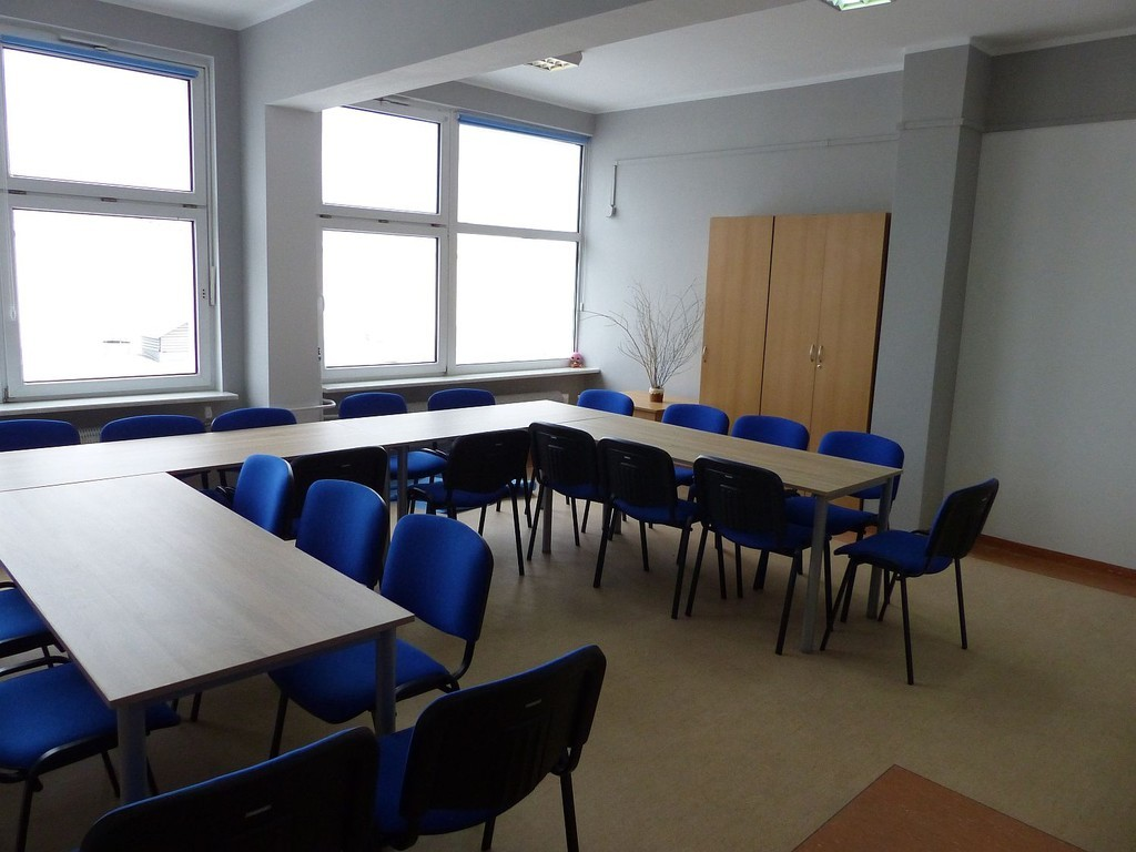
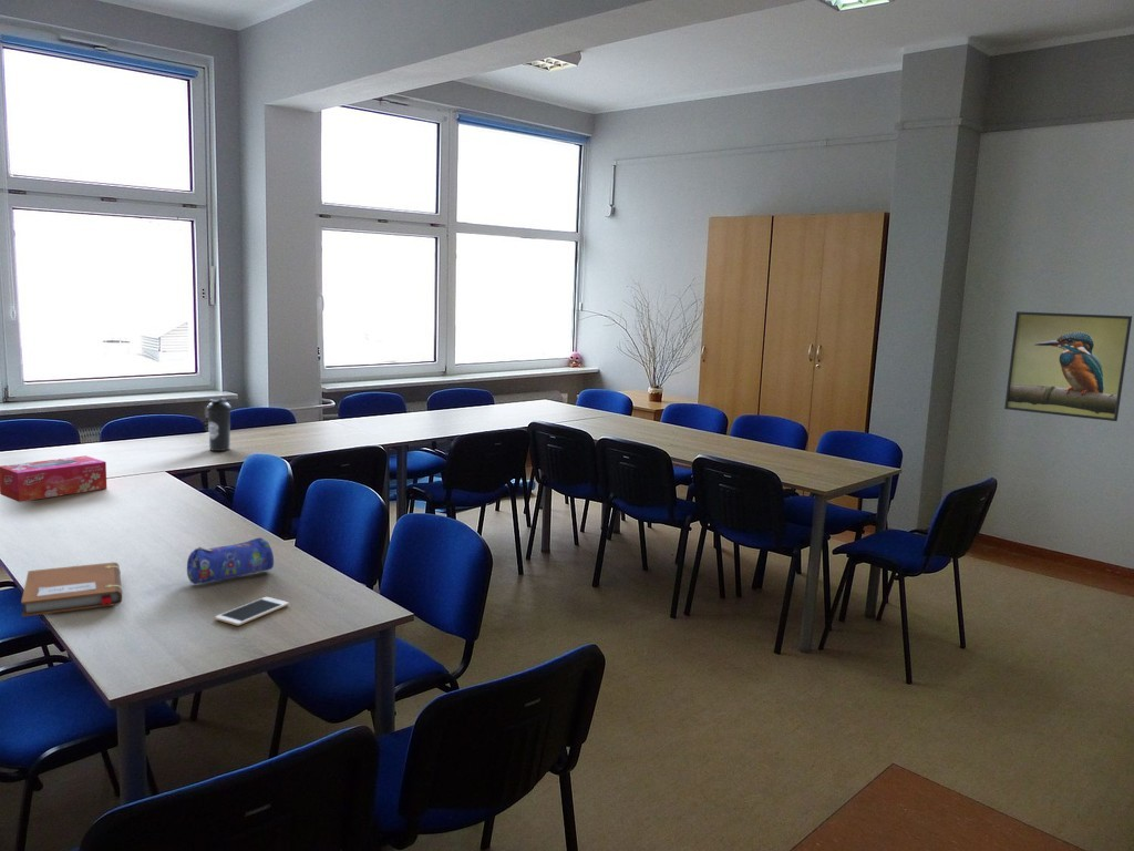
+ tissue box (53, 478)
+ pencil case (230, 558)
+ water bottle (219, 424)
+ notebook (74, 587)
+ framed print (1064, 365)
+ cell phone (252, 611)
